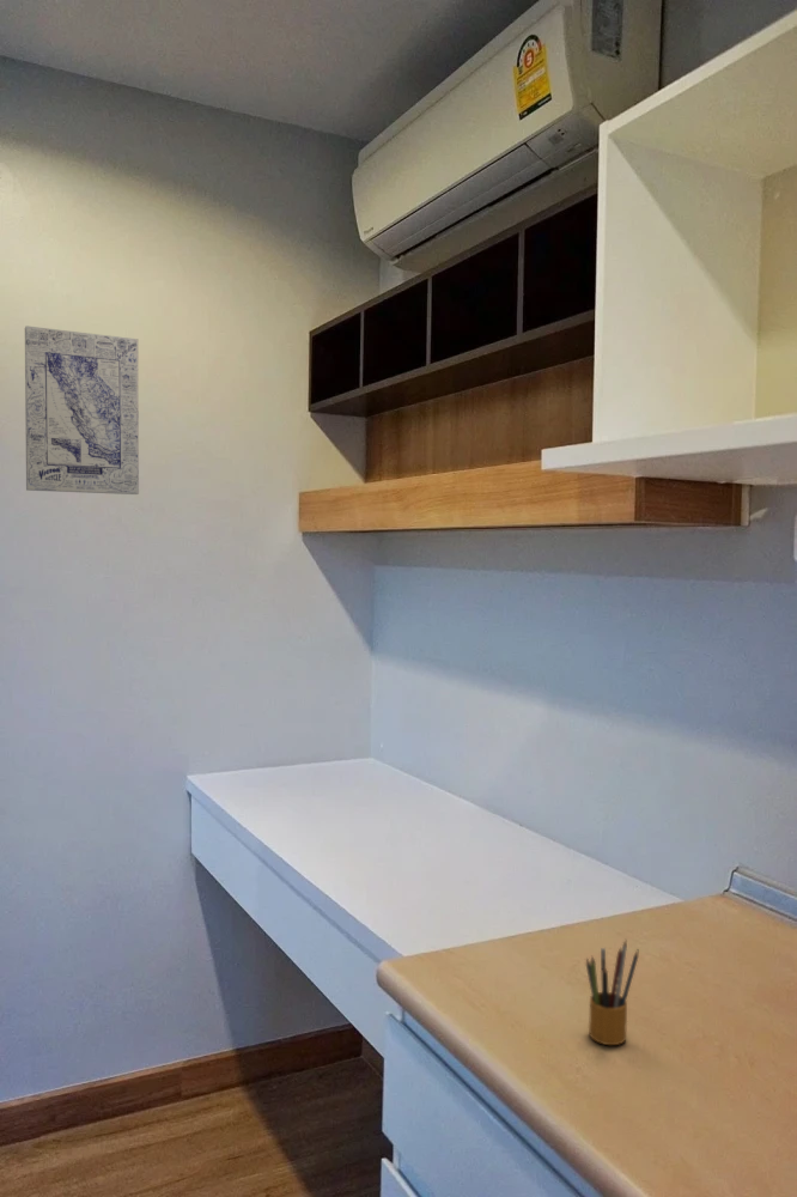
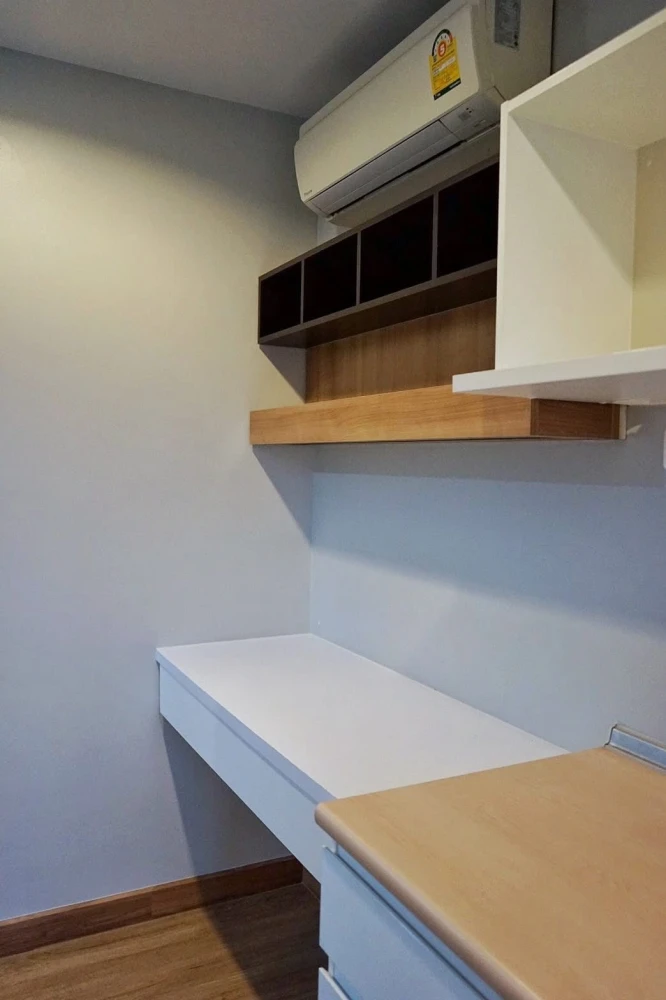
- pencil box (609, 992)
- wall art (83, 413)
